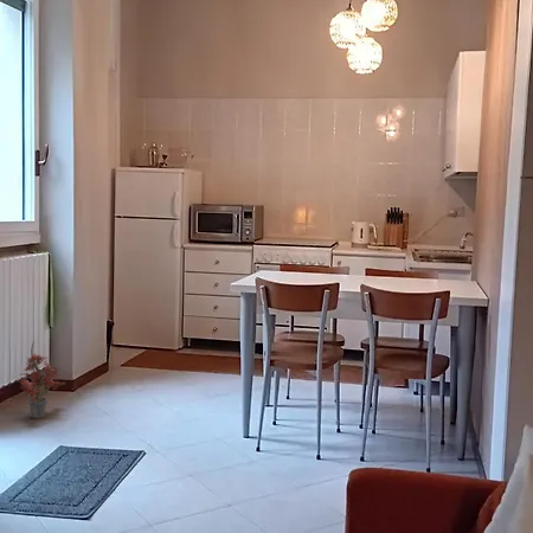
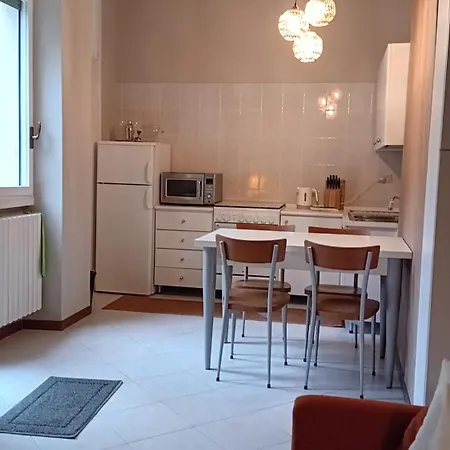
- potted plant (37, 378)
